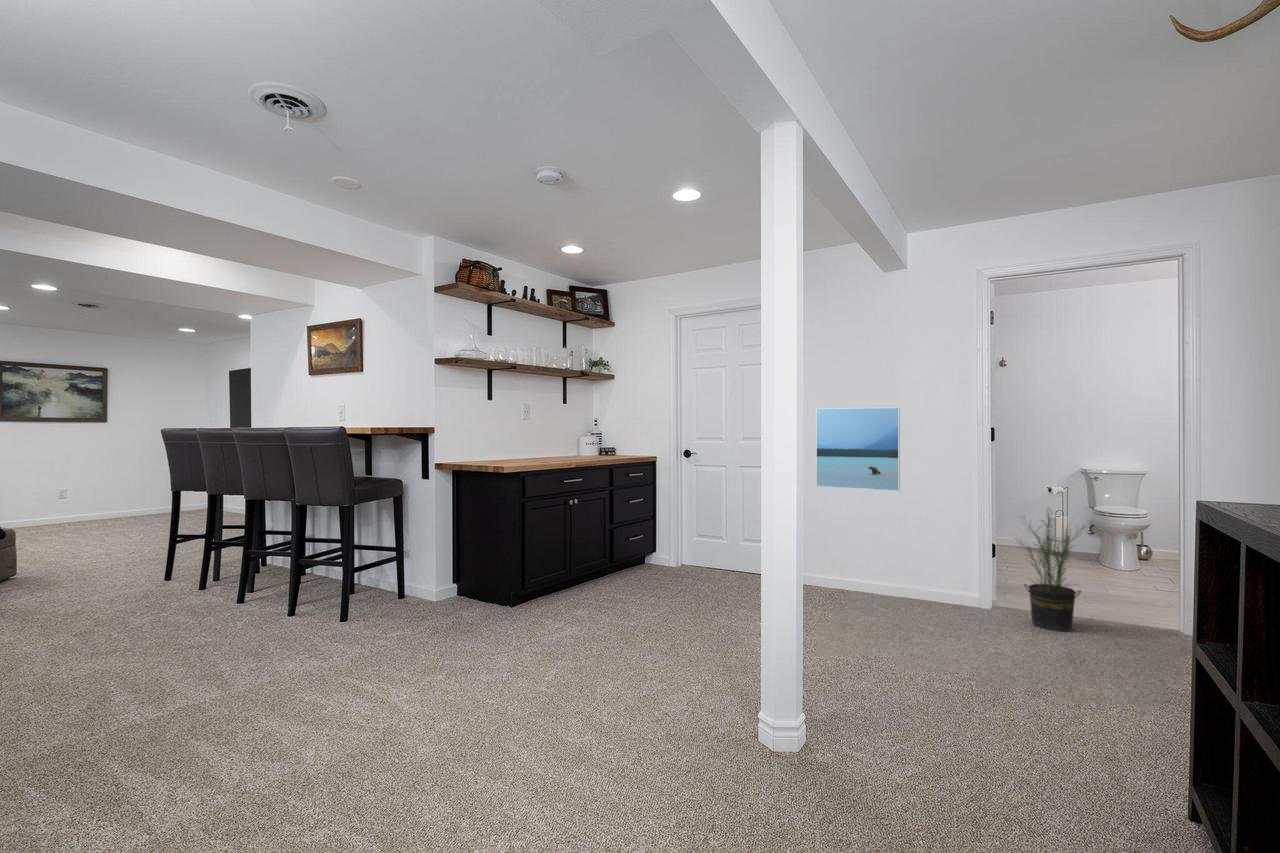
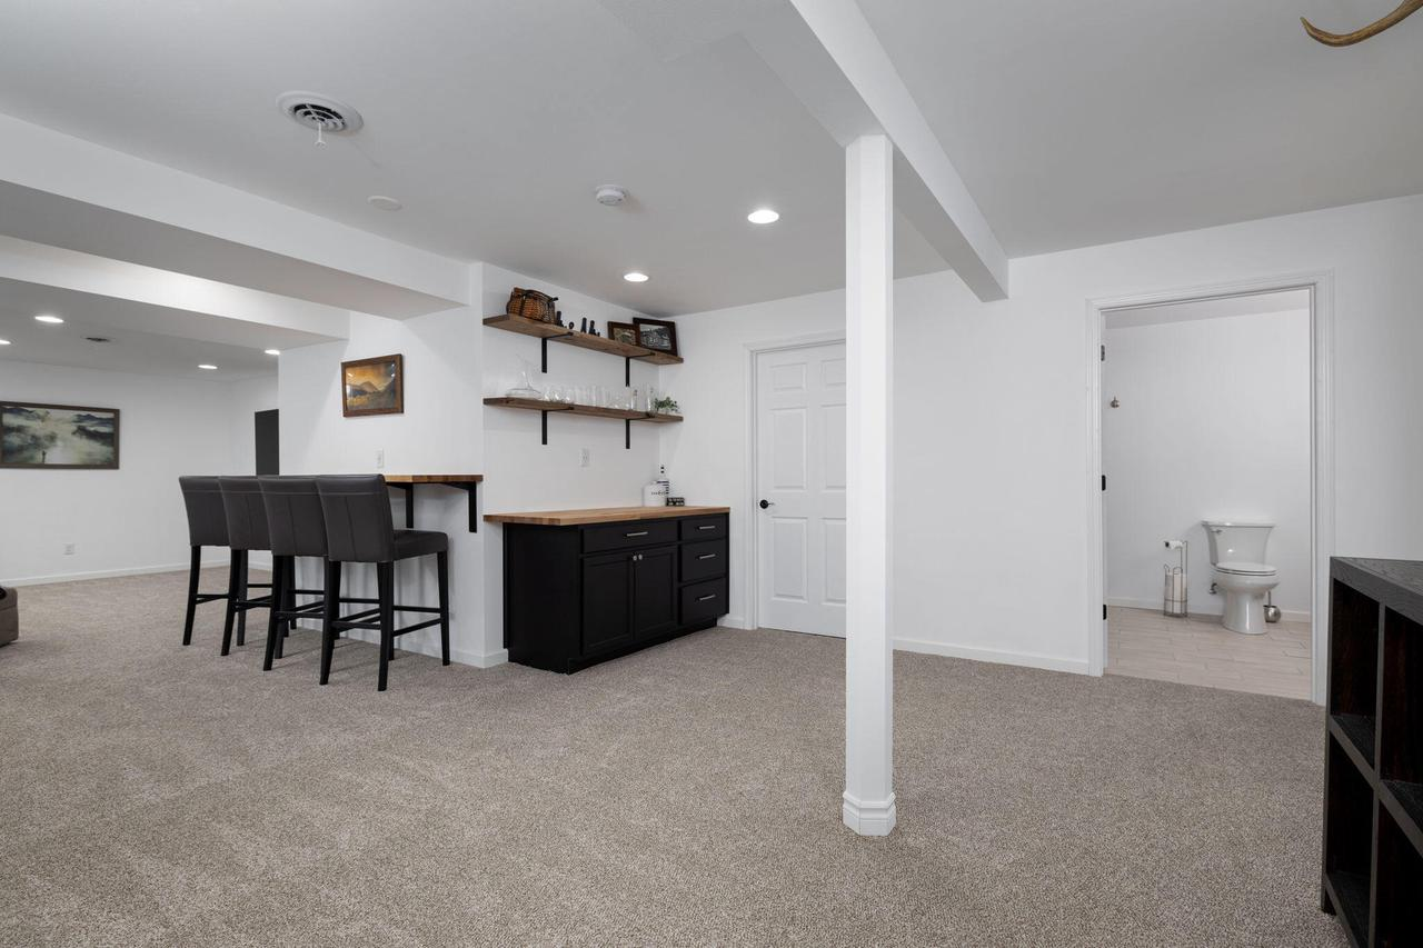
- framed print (856, 448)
- potted plant (1049, 569)
